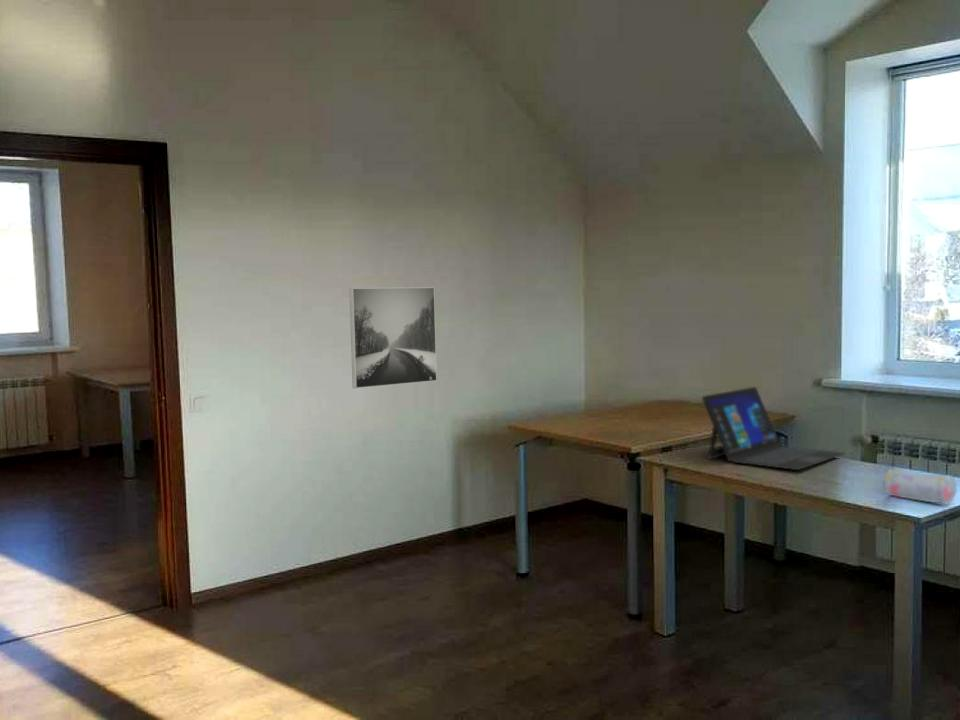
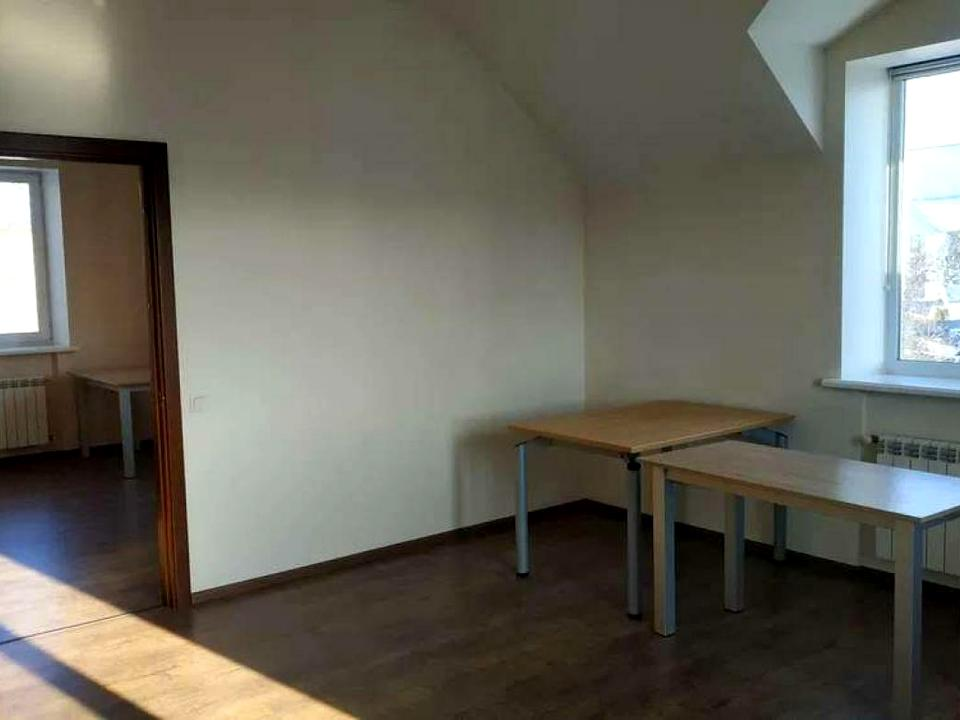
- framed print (394, 336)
- laptop (772, 425)
- pencil case (919, 485)
